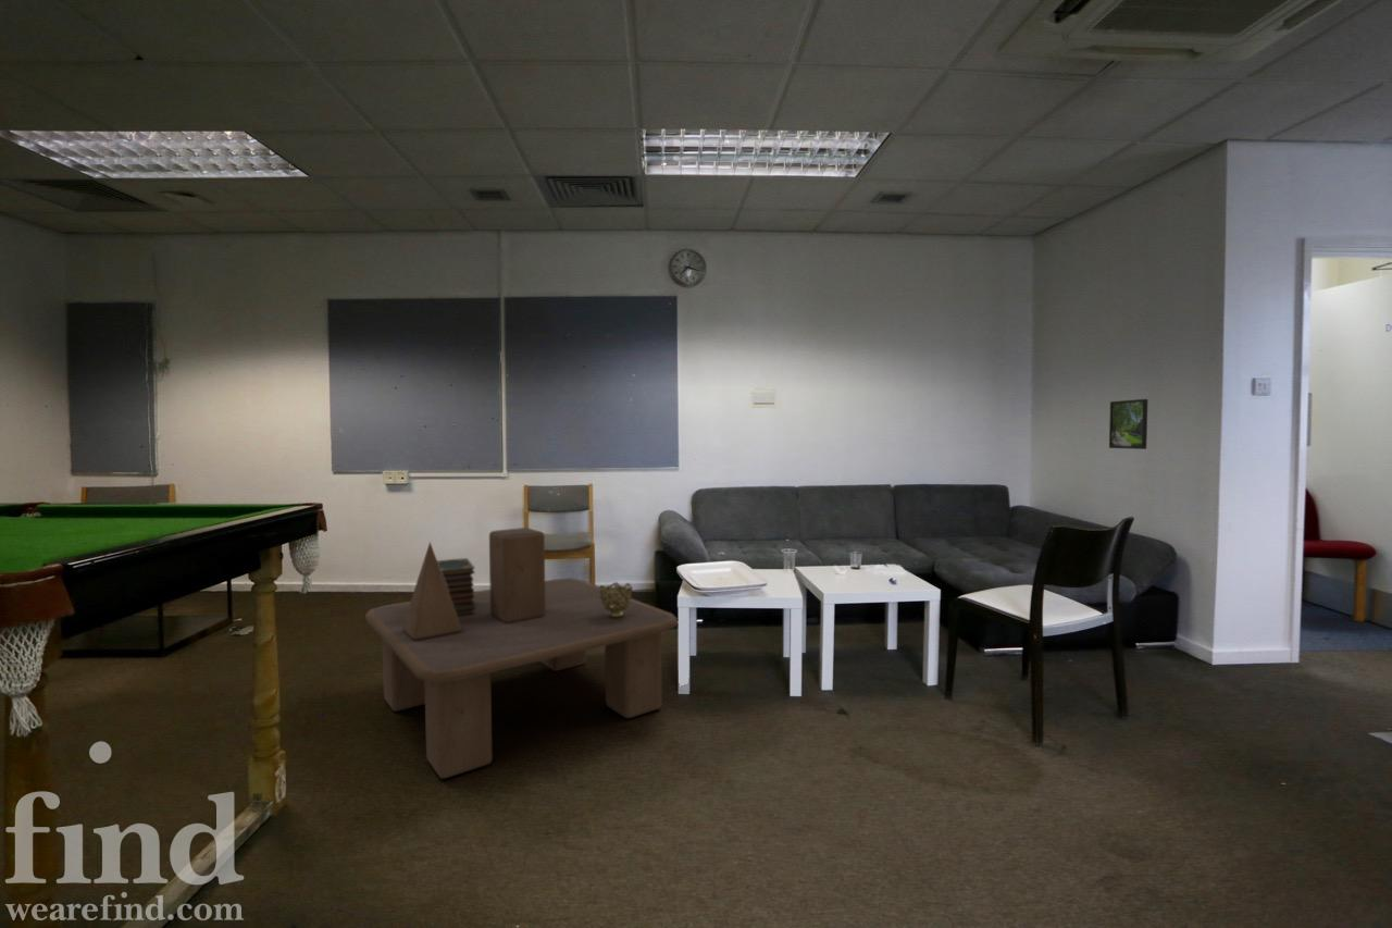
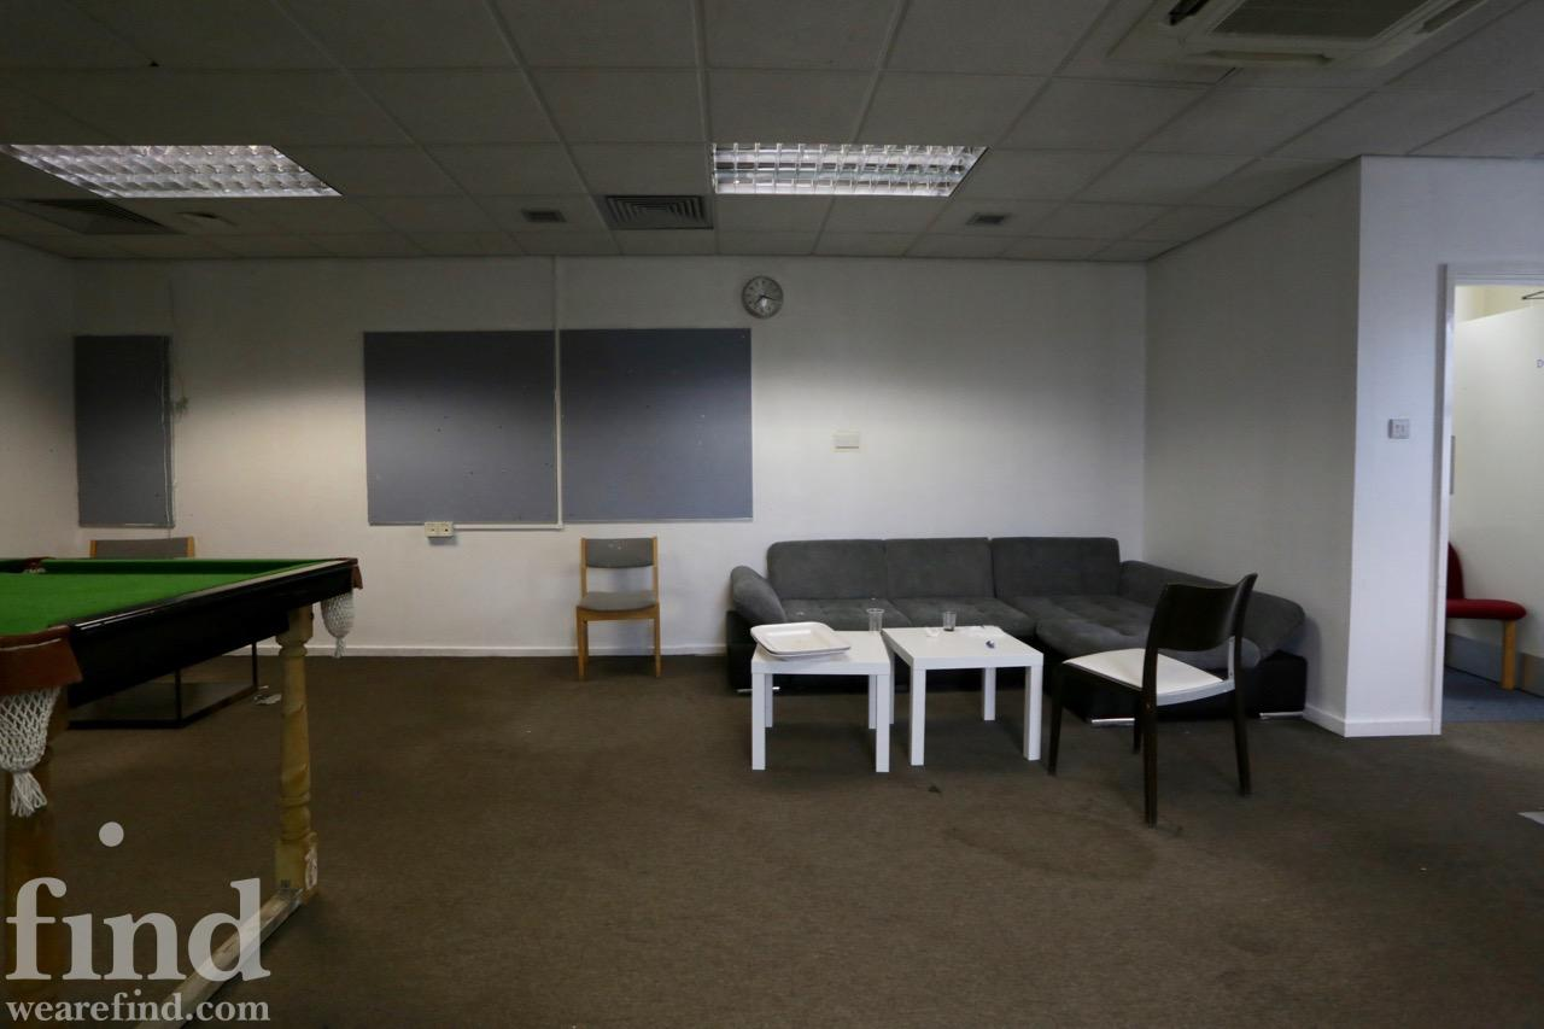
- decorative bowl (616, 601)
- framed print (1128, 424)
- book stack (450, 586)
- coffee table (519, 617)
